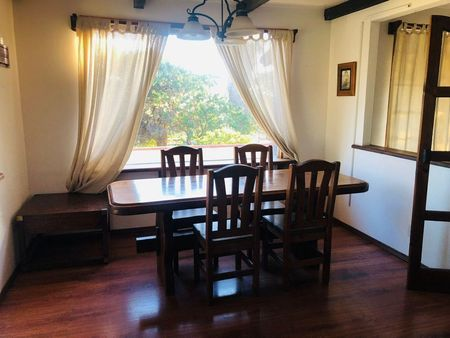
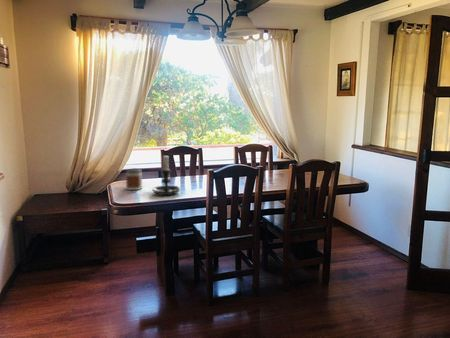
+ jar (134, 178)
+ candle holder (166, 173)
